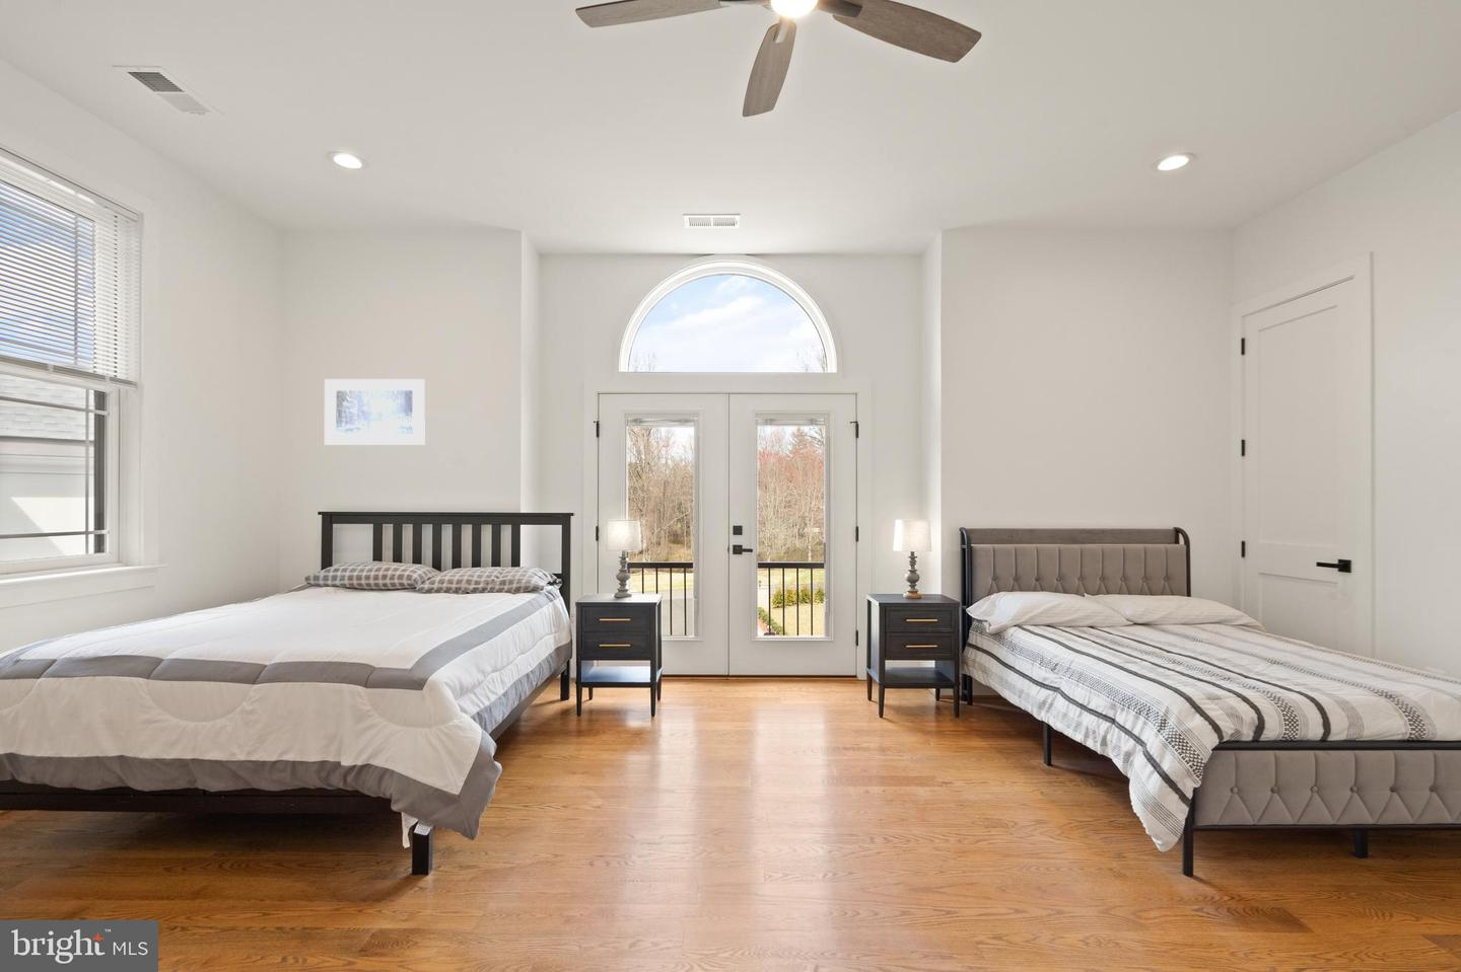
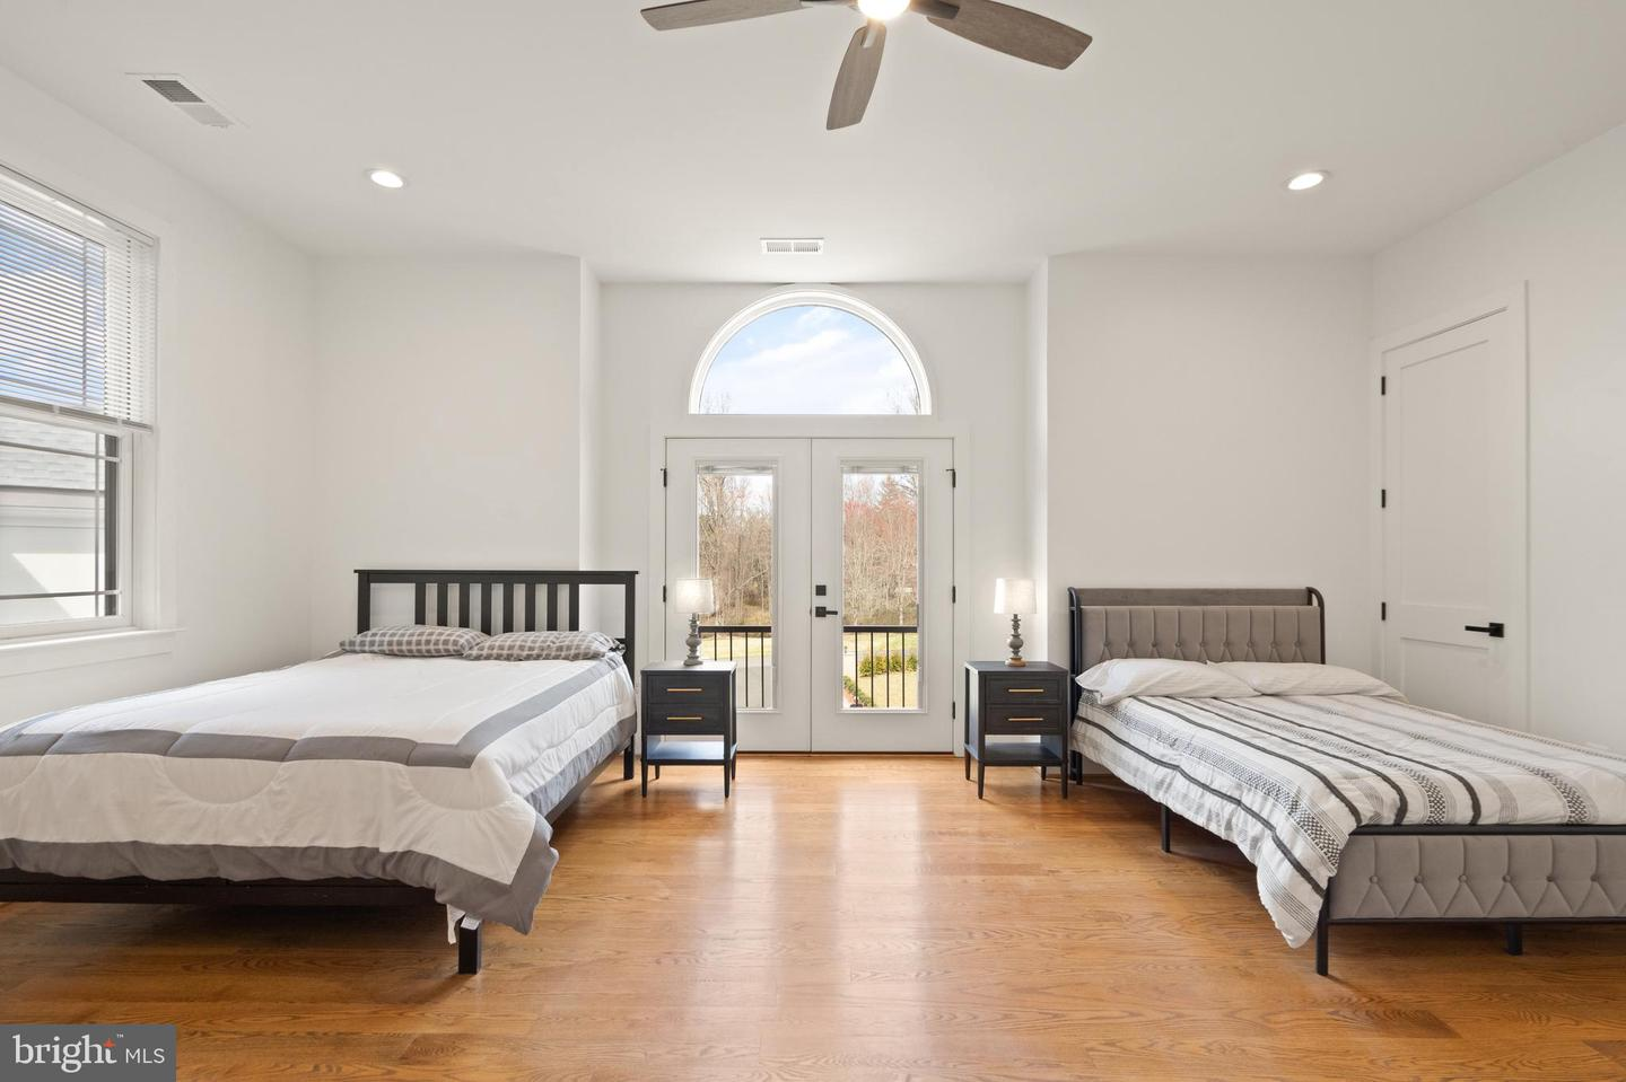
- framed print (374, 411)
